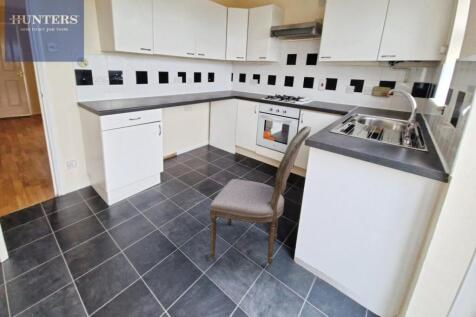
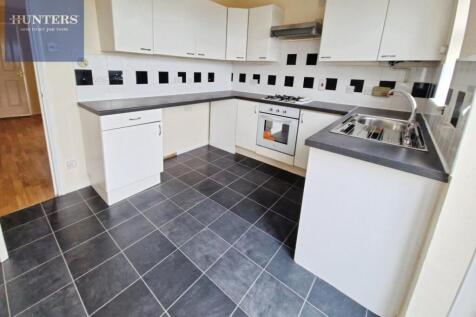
- dining chair (251, 188)
